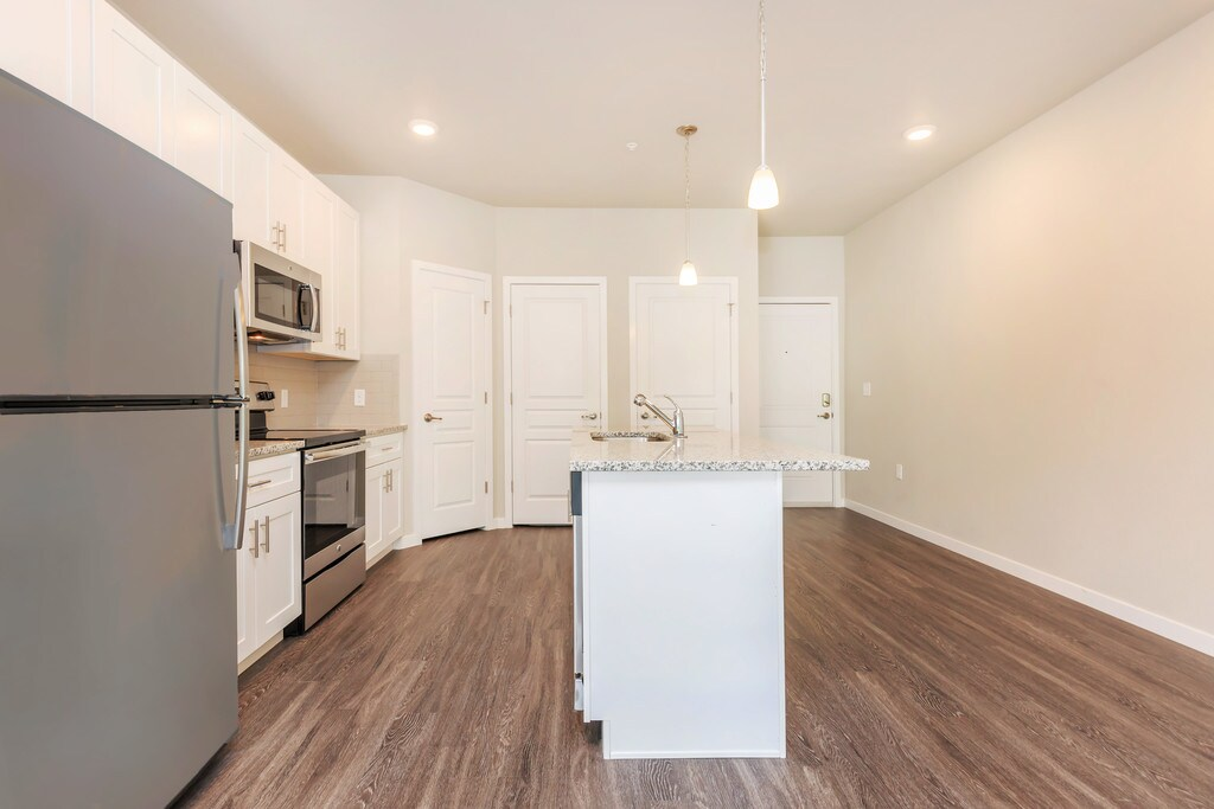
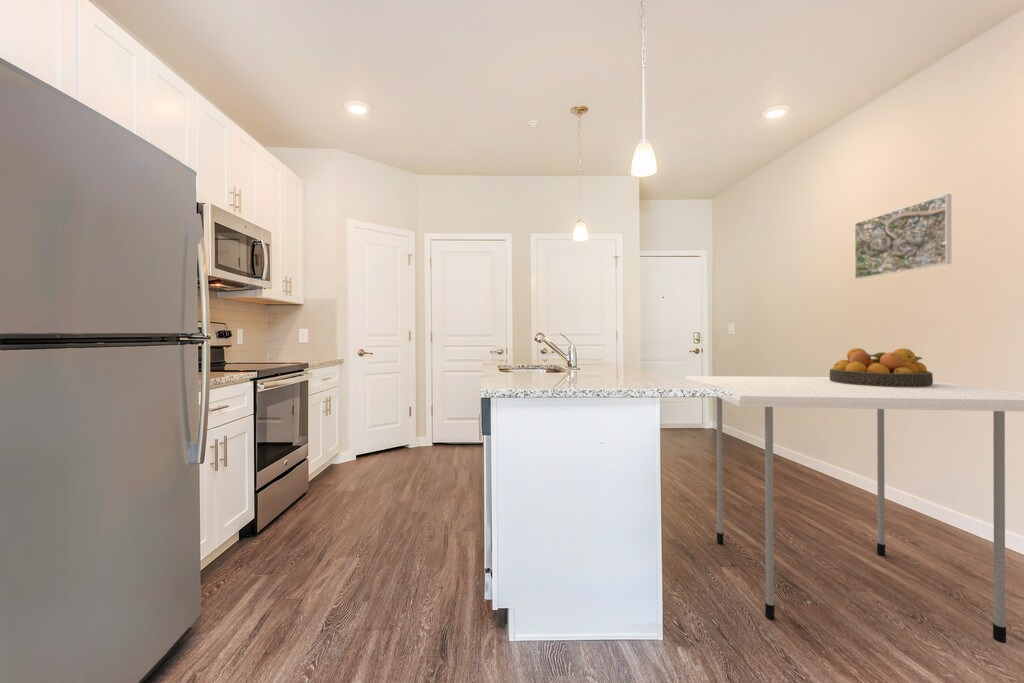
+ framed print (897, 241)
+ fruit bowl (878, 365)
+ dining table (877, 482)
